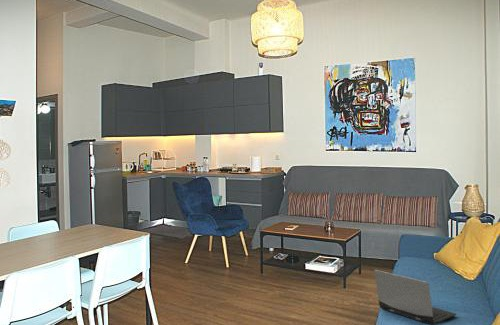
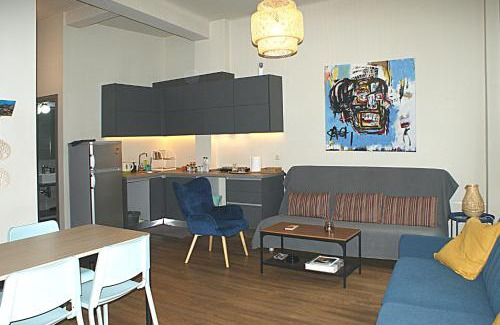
- laptop computer (414, 292)
